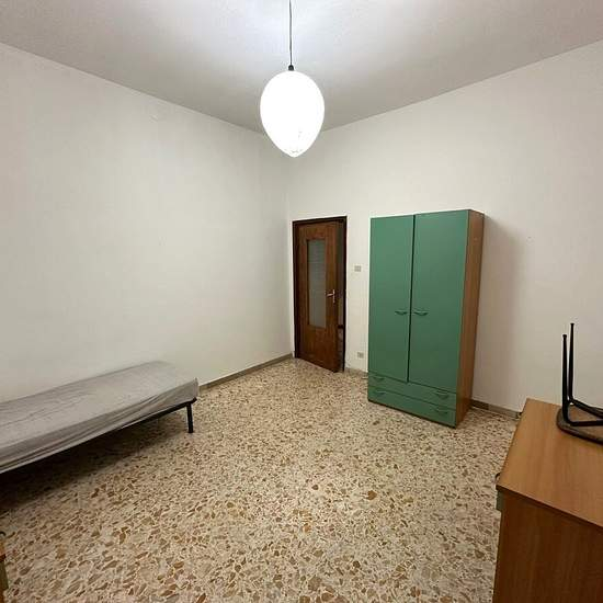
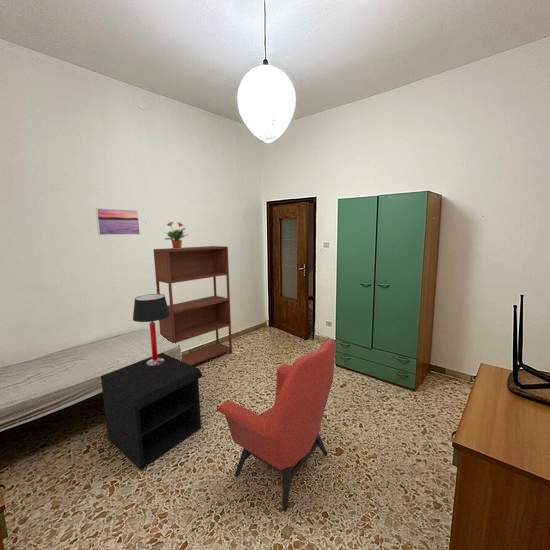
+ table lamp (152, 329)
+ bookshelf (196, 305)
+ potted plant (176, 235)
+ nightstand (154, 404)
+ armchair (278, 402)
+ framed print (119, 222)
